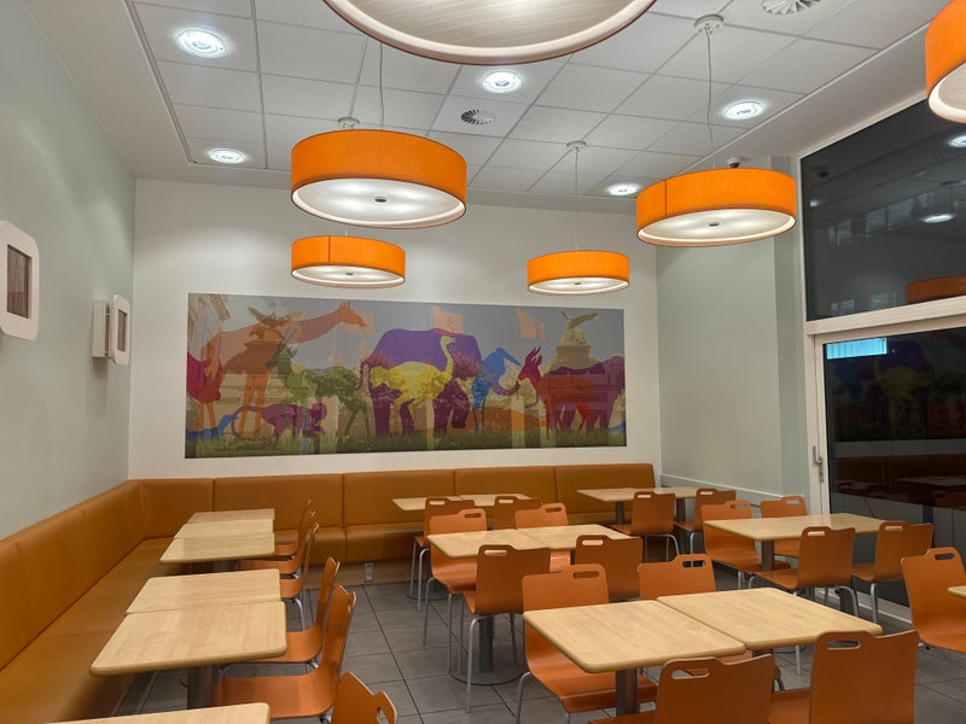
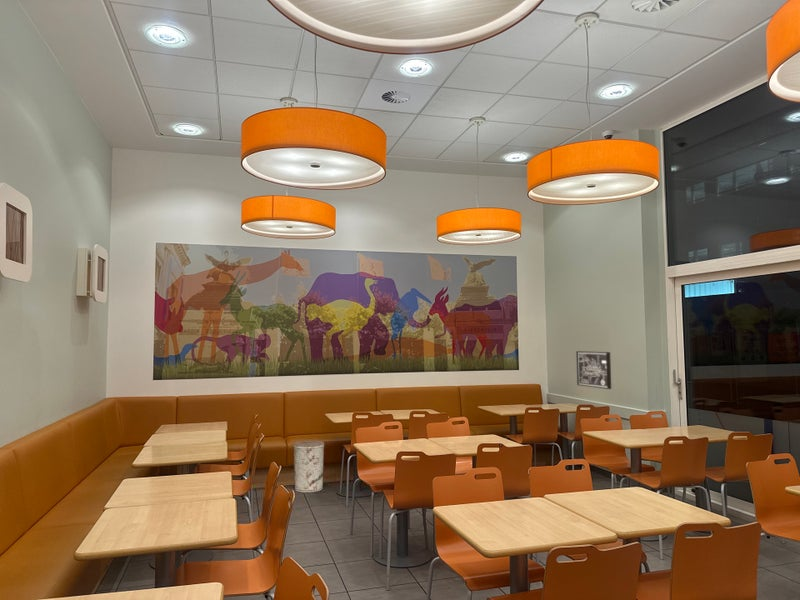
+ trash can (308, 464)
+ wall art (593, 369)
